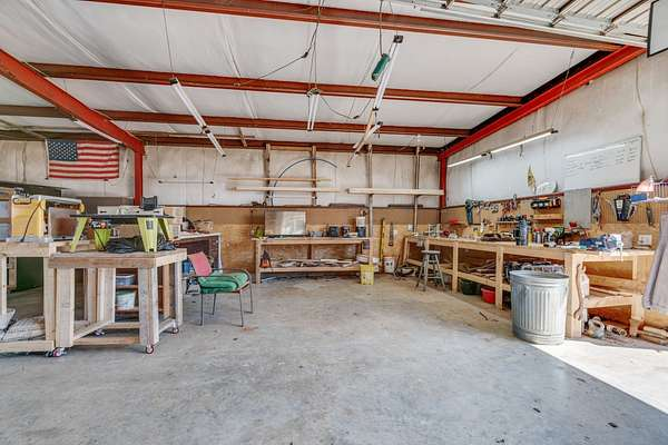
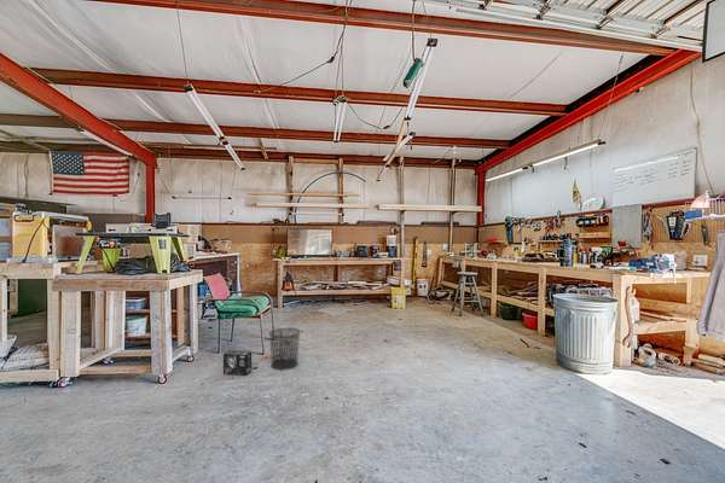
+ box (237, 362)
+ waste bin (284, 348)
